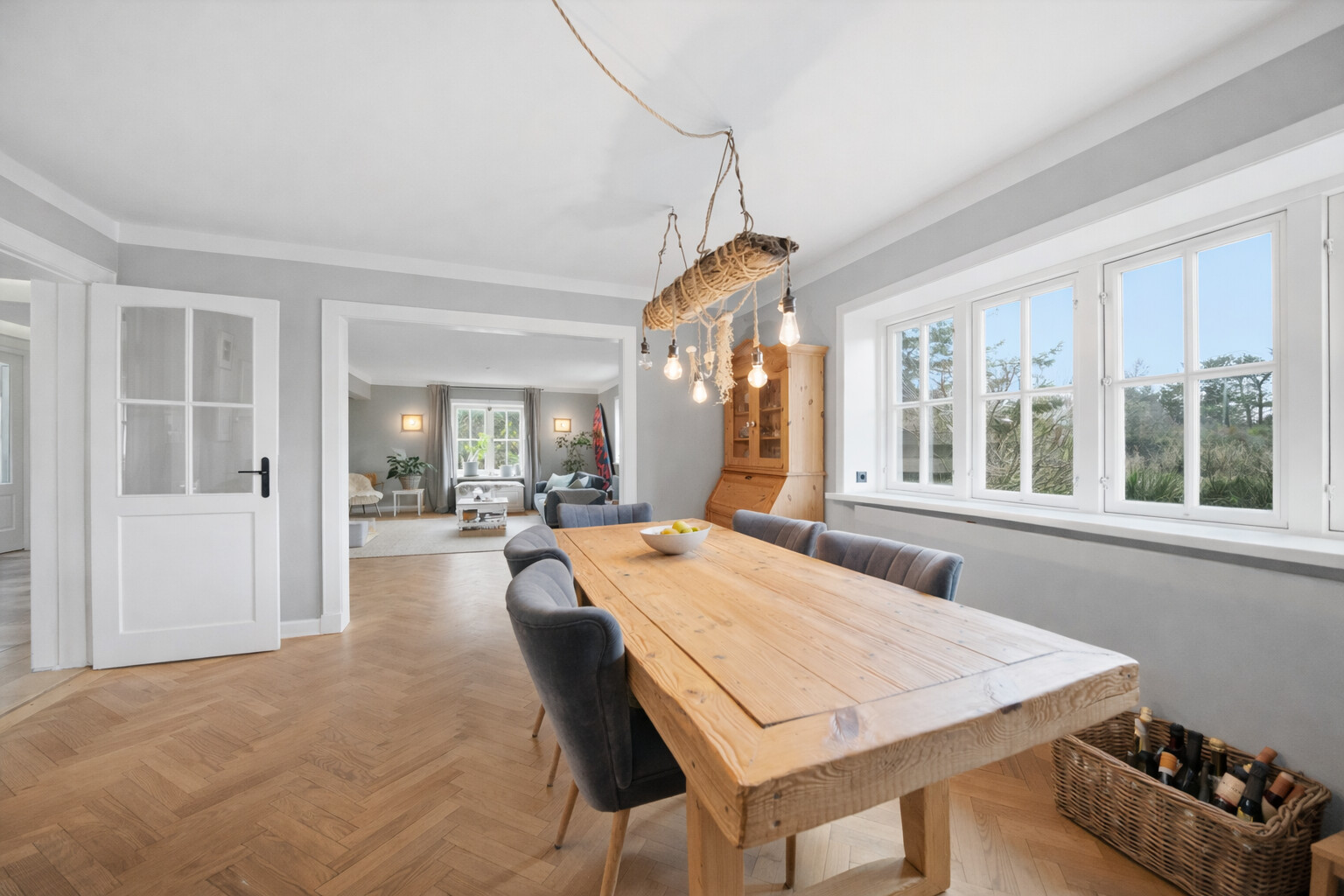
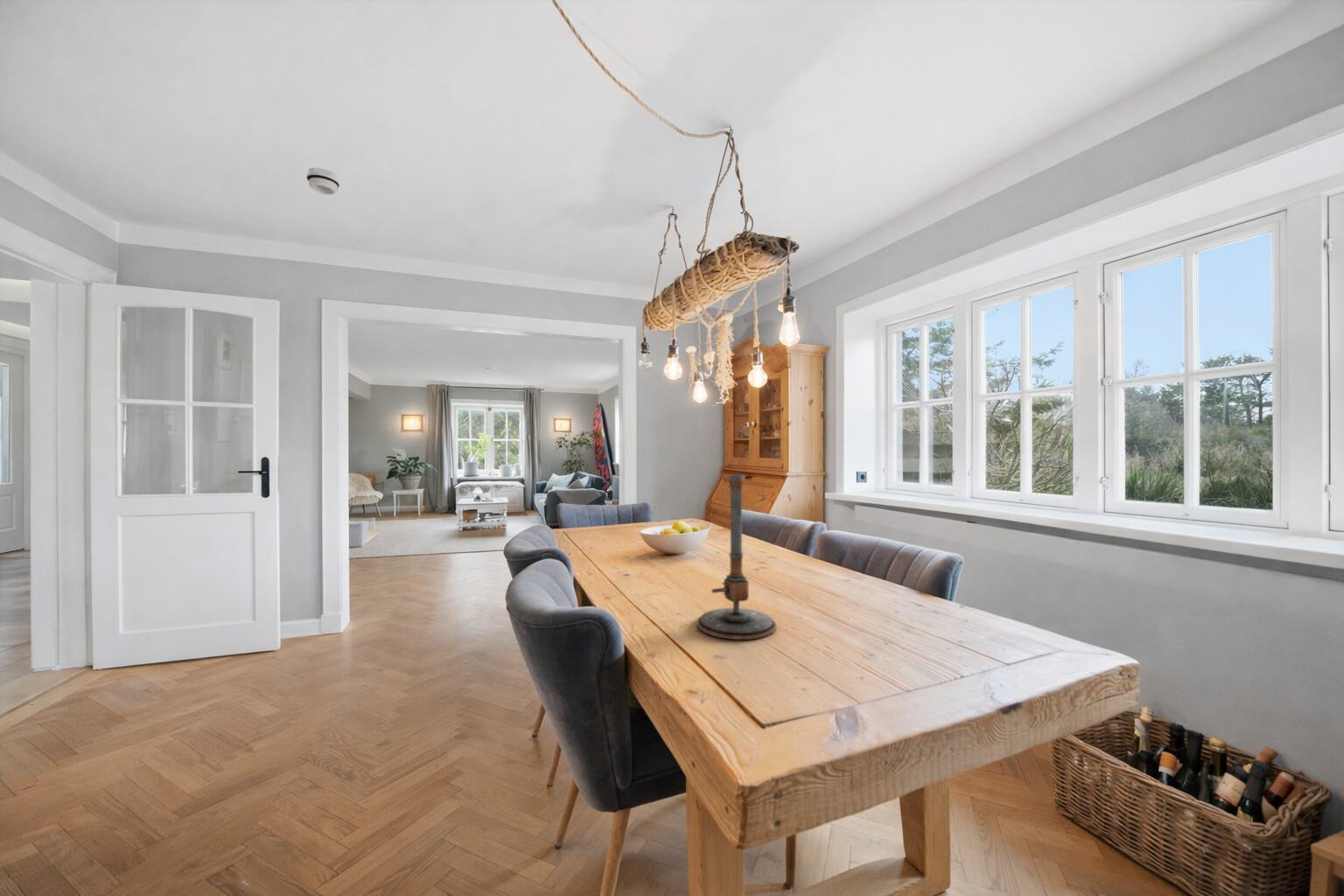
+ smoke detector (323, 181)
+ candlestick (736, 550)
